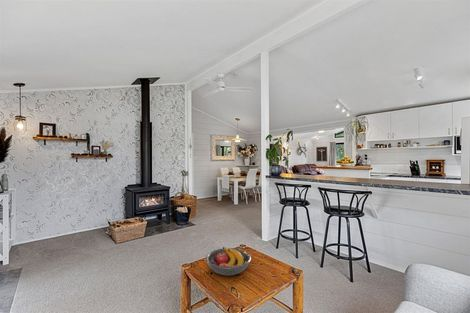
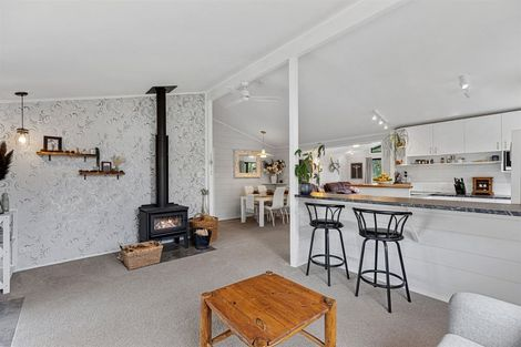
- fruit bowl (228, 261)
